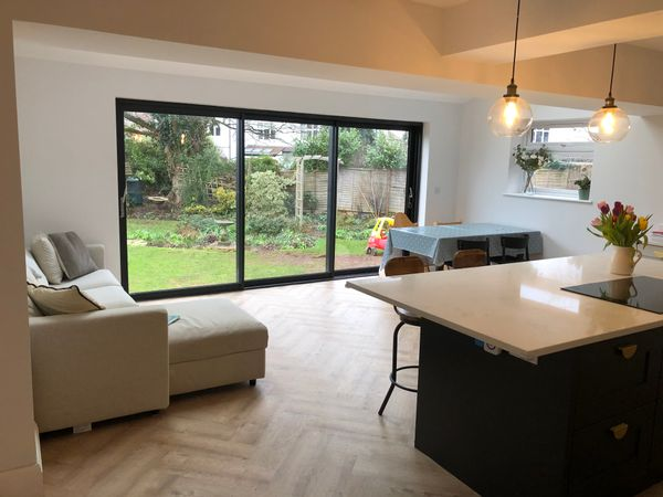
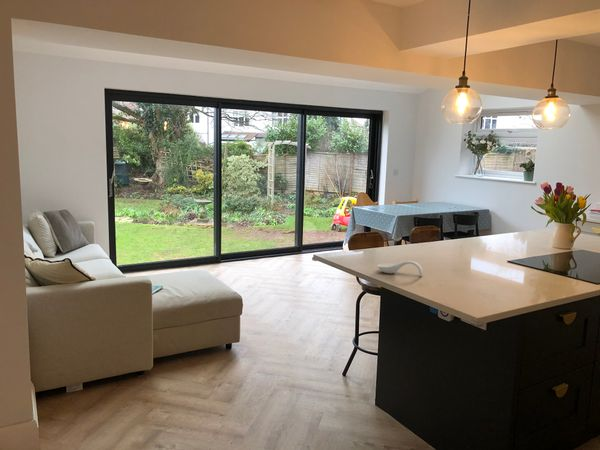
+ spoon rest (399, 266)
